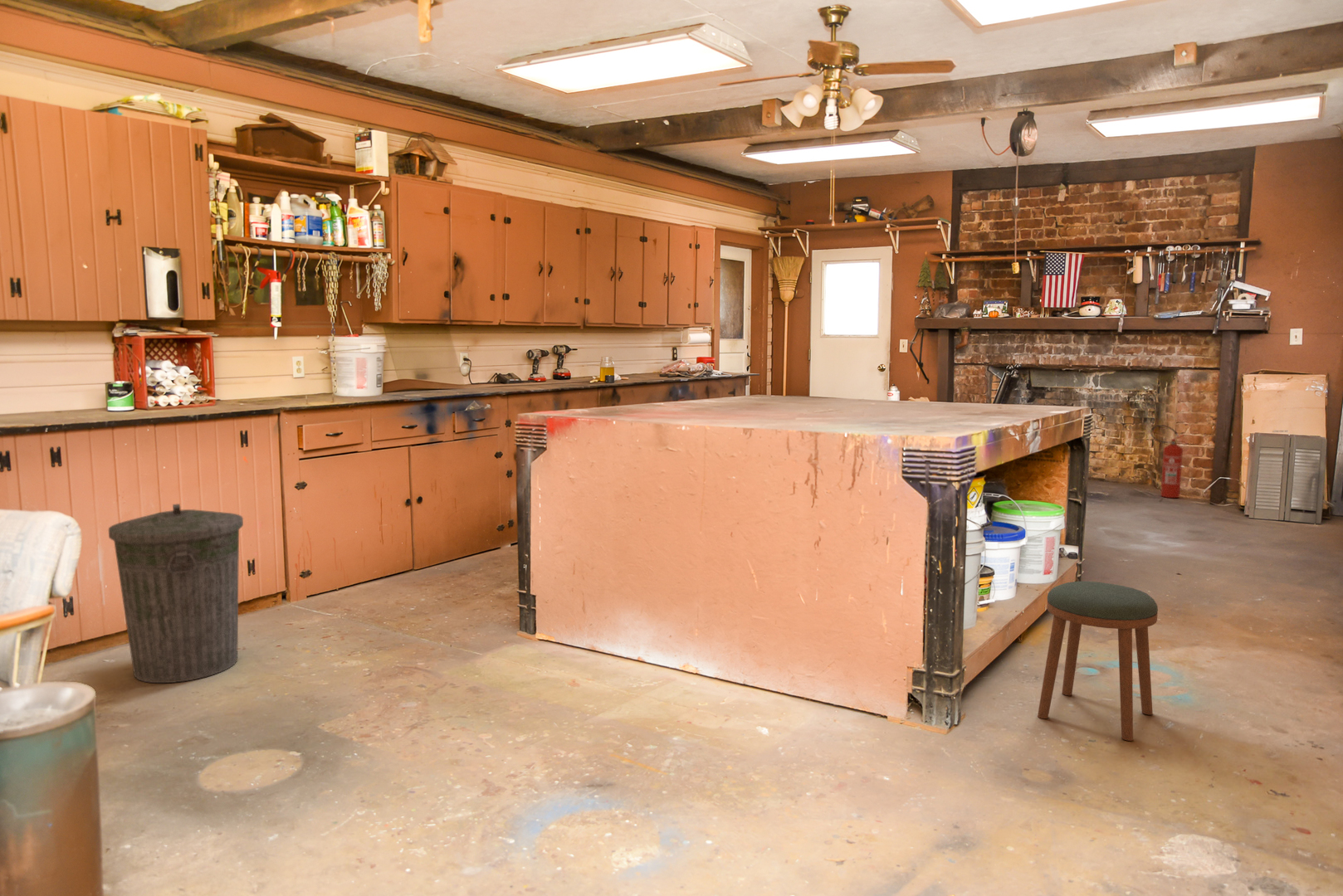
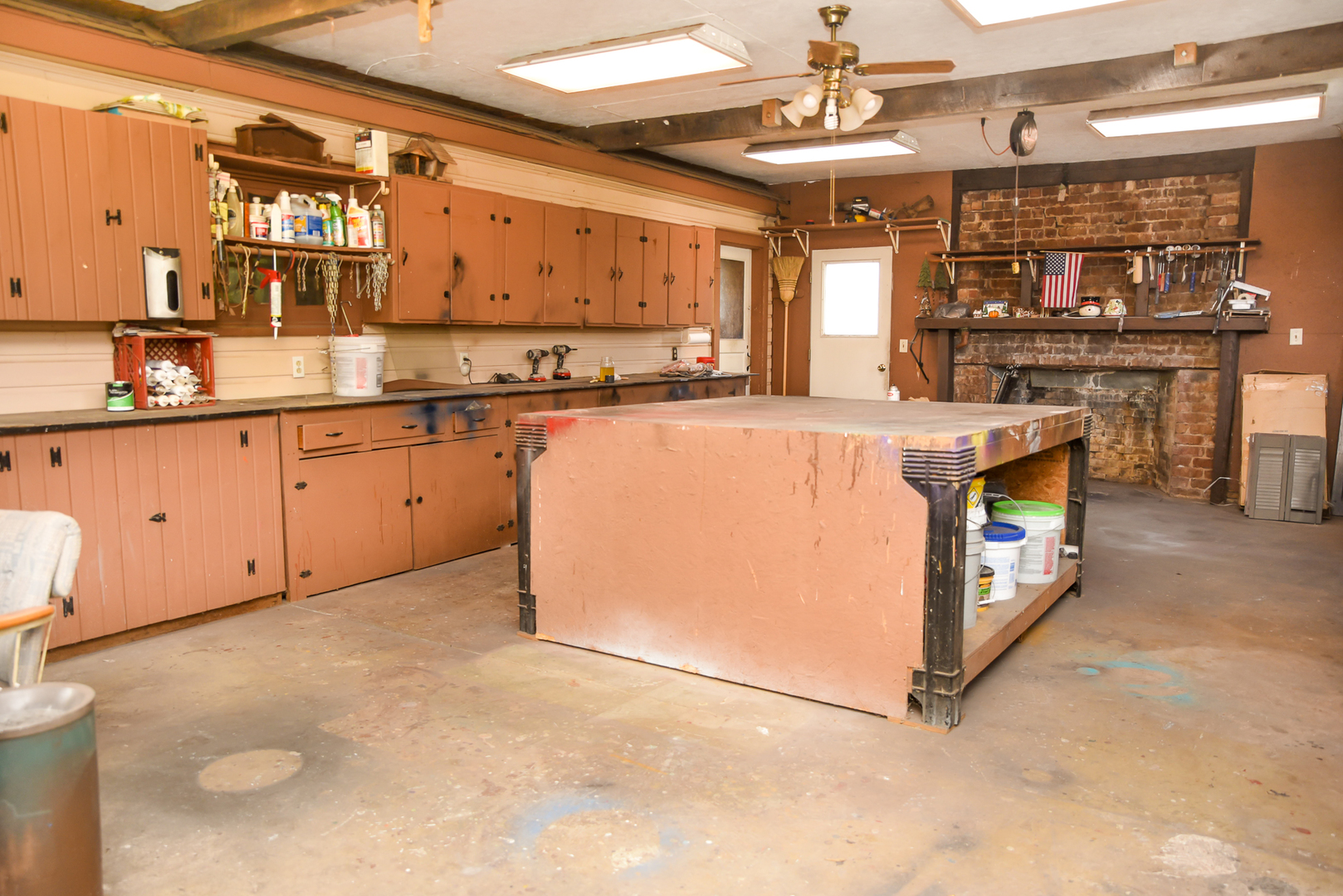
- fire extinguisher (1167, 460)
- trash can (182, 586)
- stool (1119, 652)
